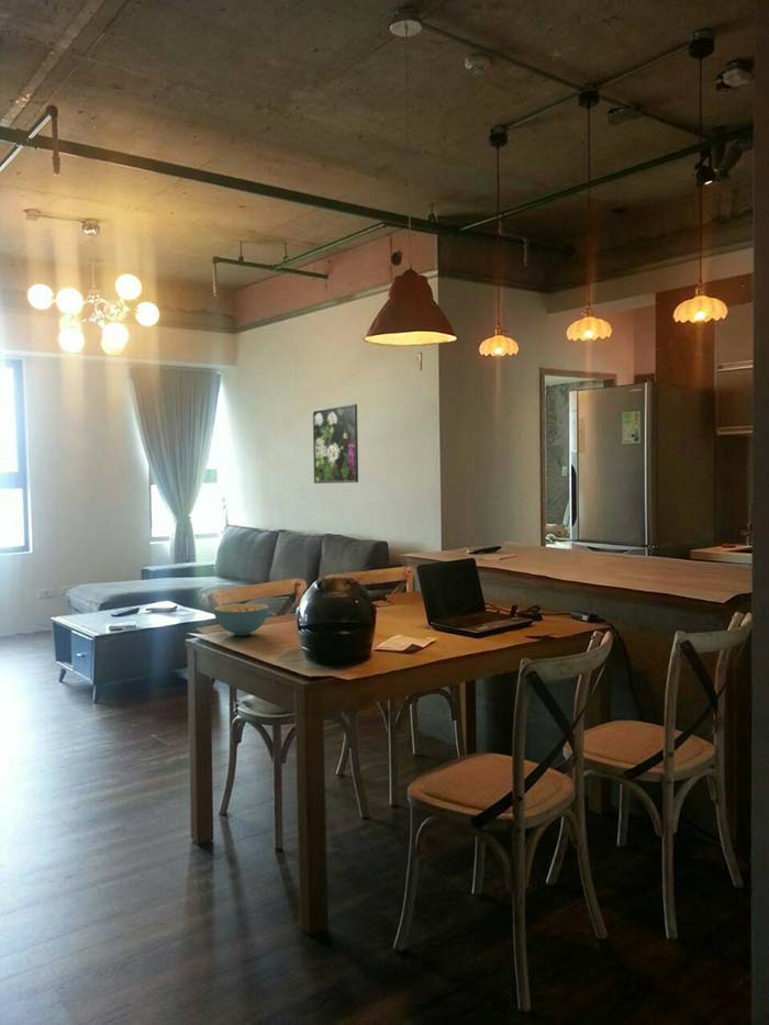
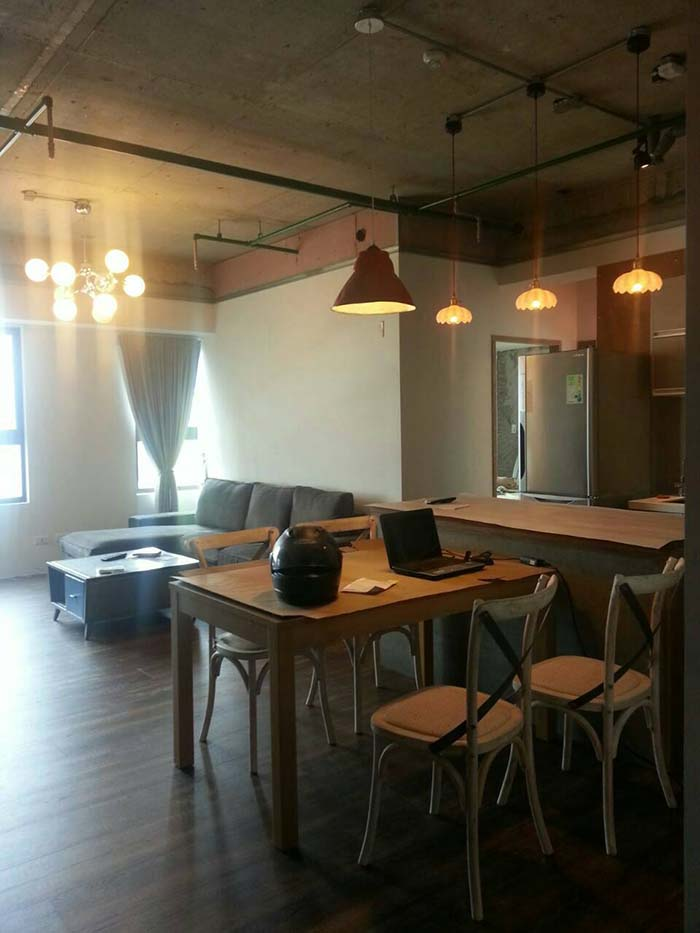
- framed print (334, 445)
- cereal bowl (242, 621)
